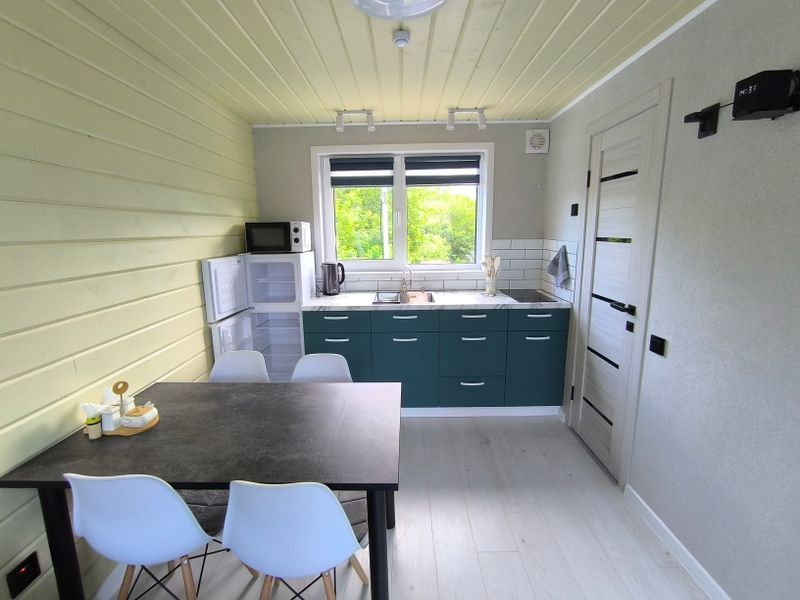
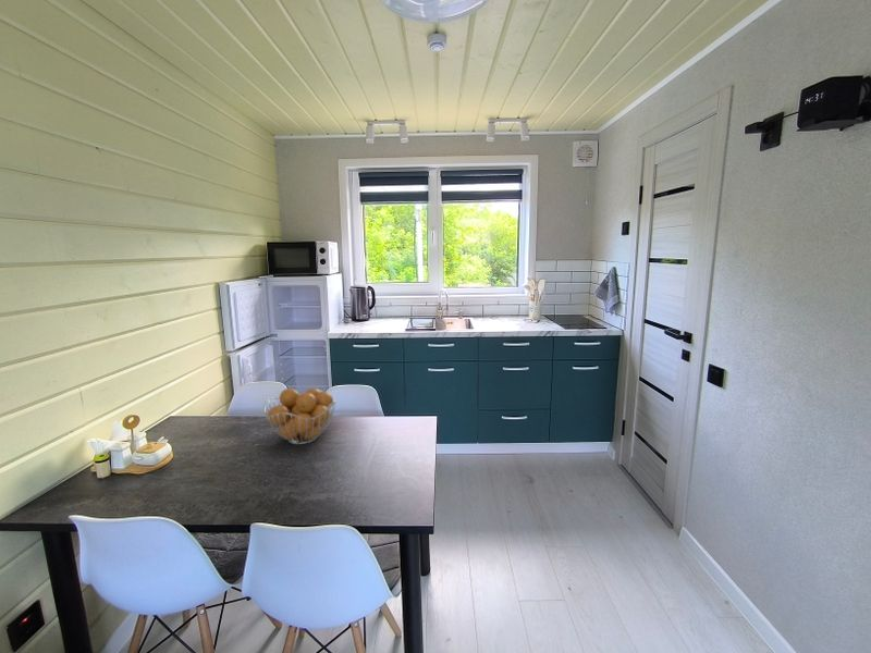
+ fruit basket (302, 414)
